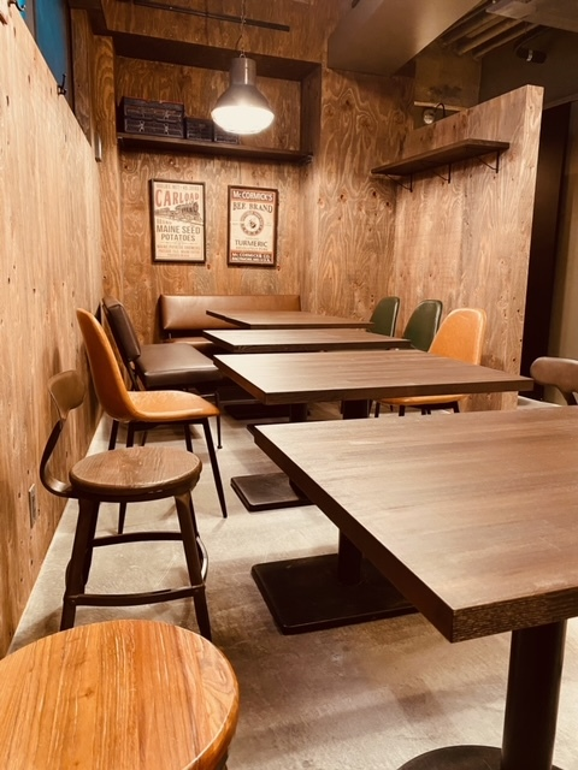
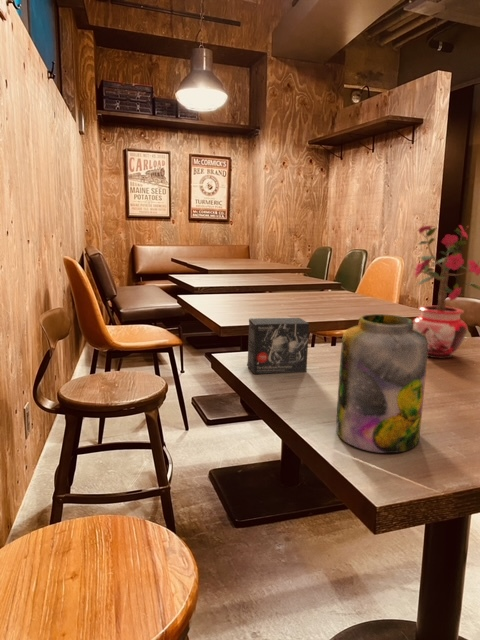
+ jar (381, 377)
+ small box (277, 345)
+ potted plant (445, 289)
